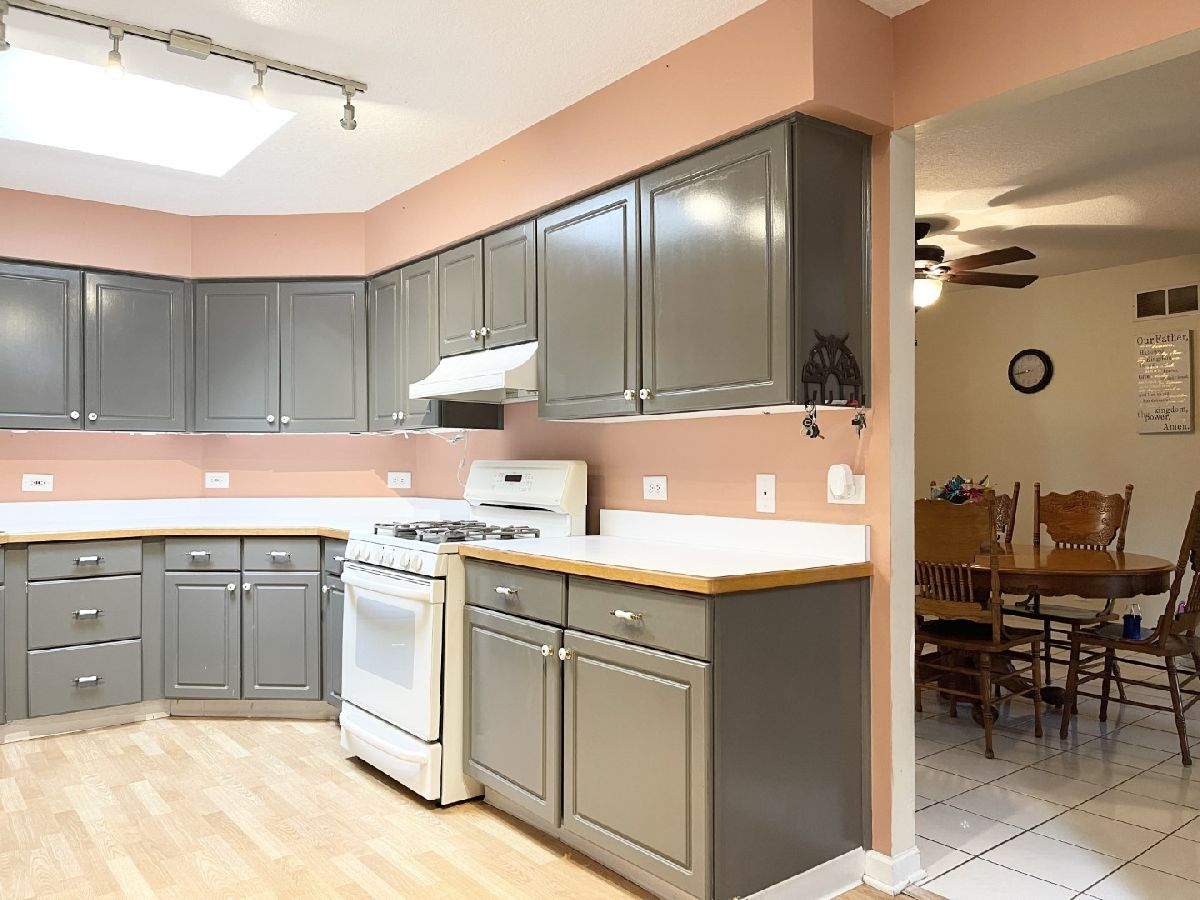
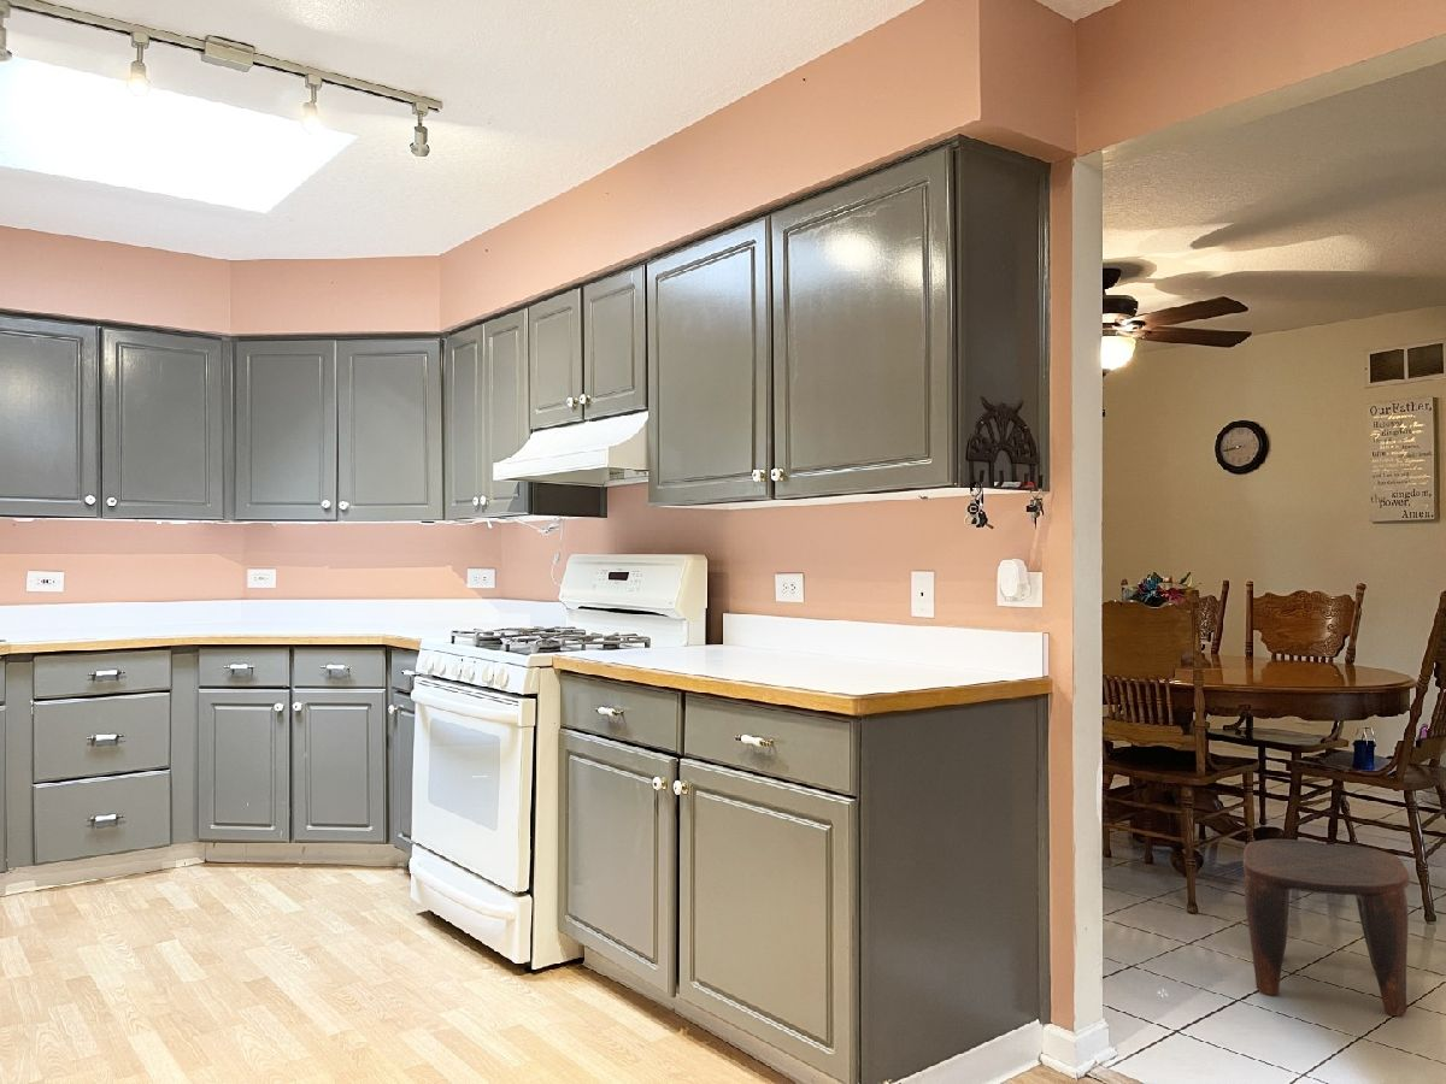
+ stool (1323, 892)
